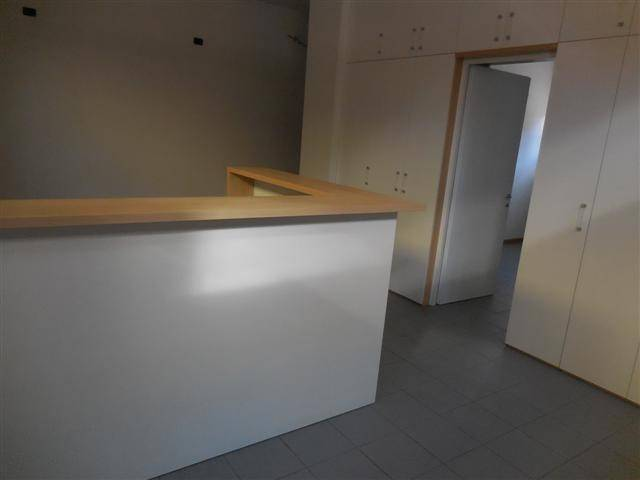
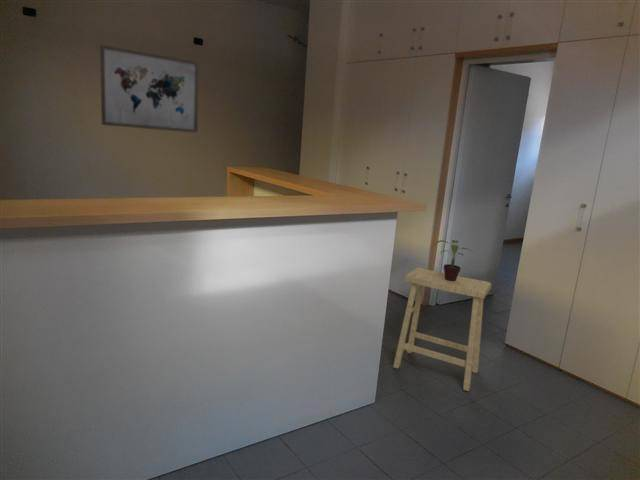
+ wall art (152, 92)
+ potted plant (452, 260)
+ stool (439, 338)
